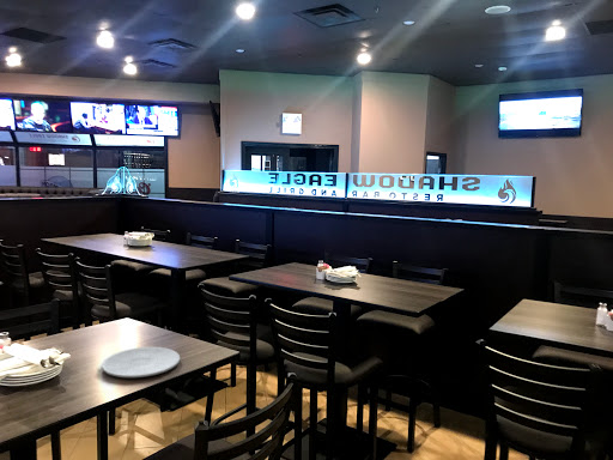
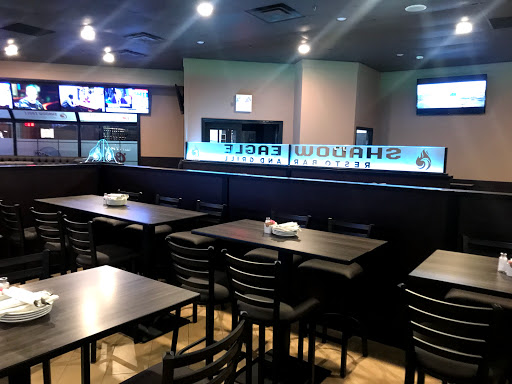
- plate (141, 362)
